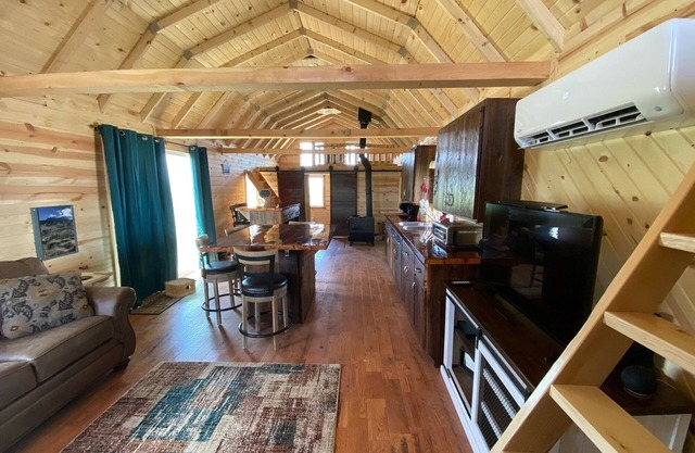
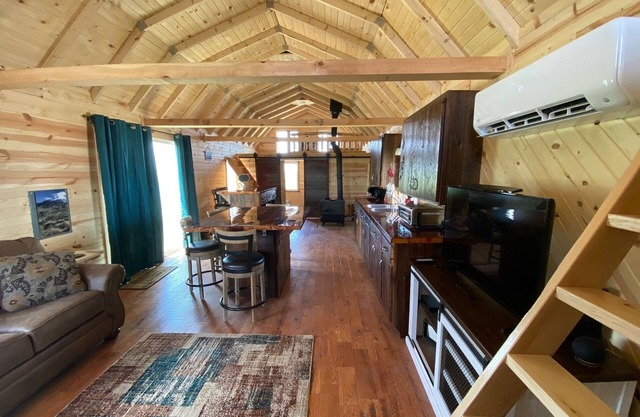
- woven basket (181, 287)
